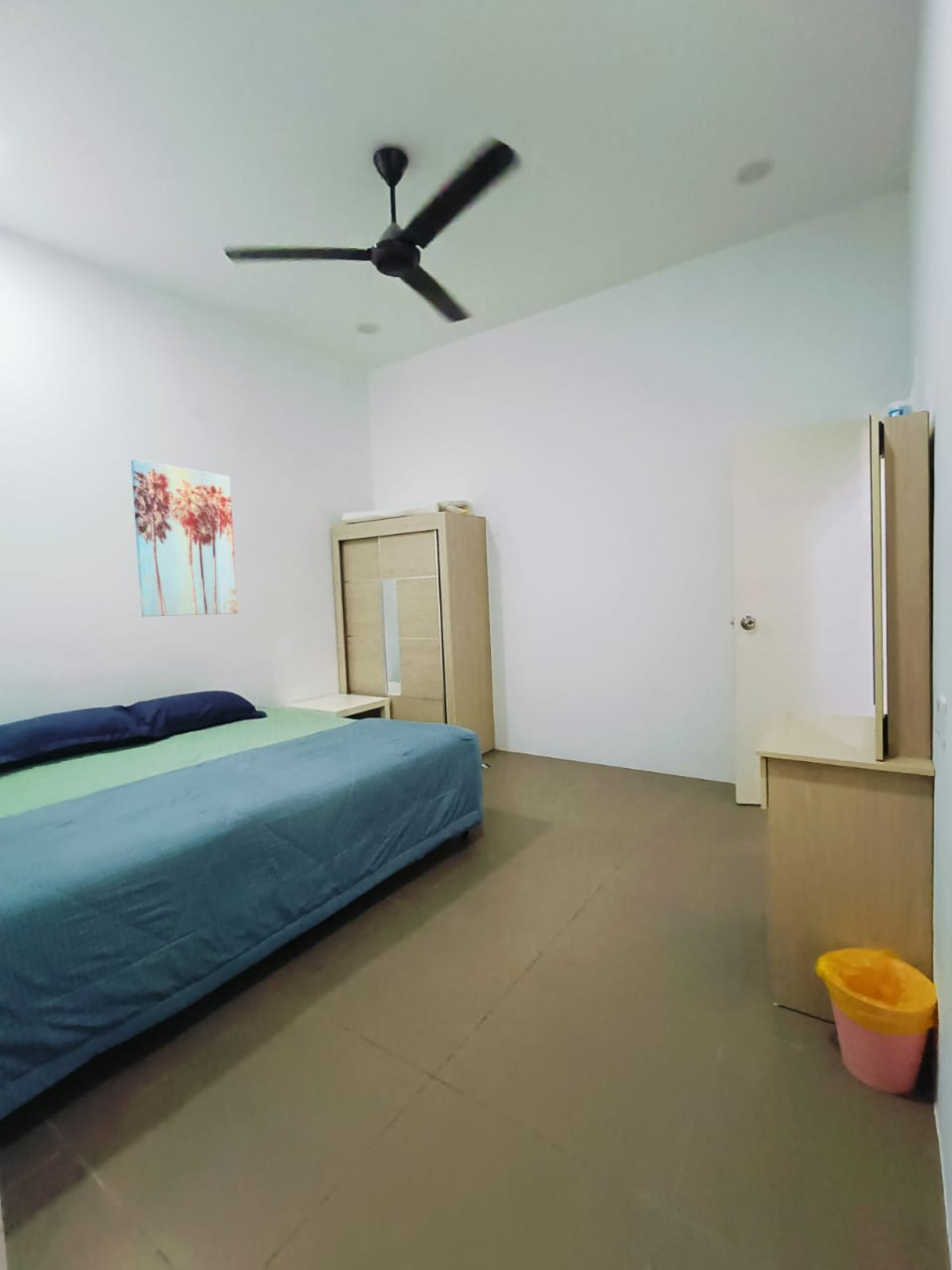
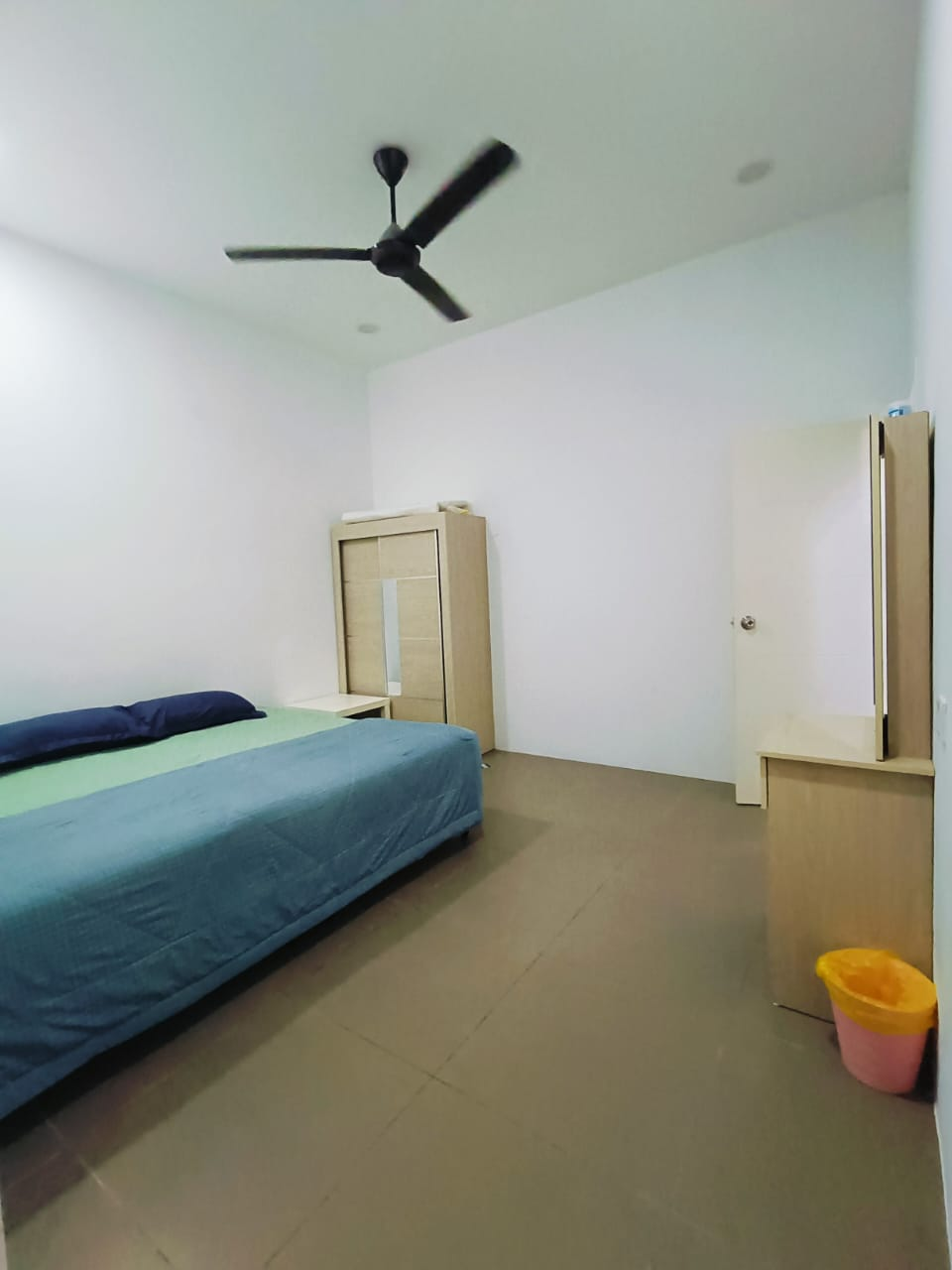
- wall art (187, 542)
